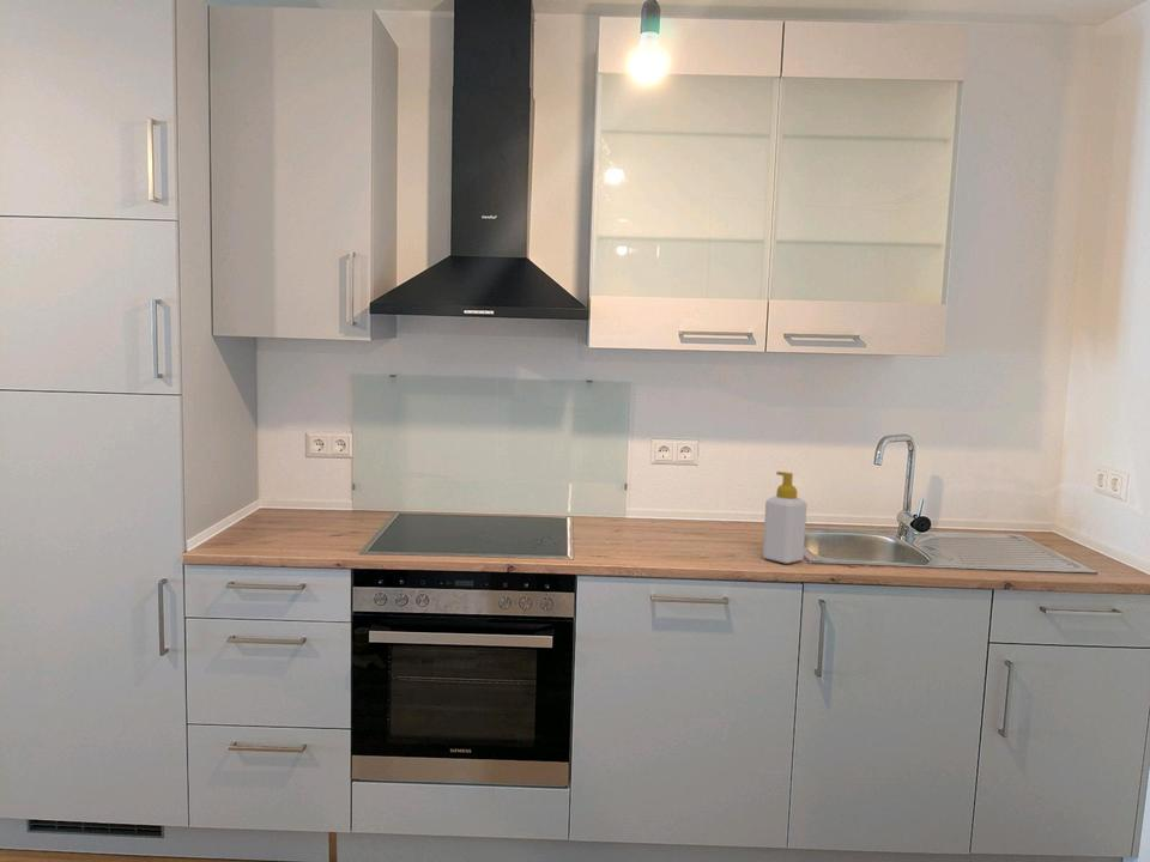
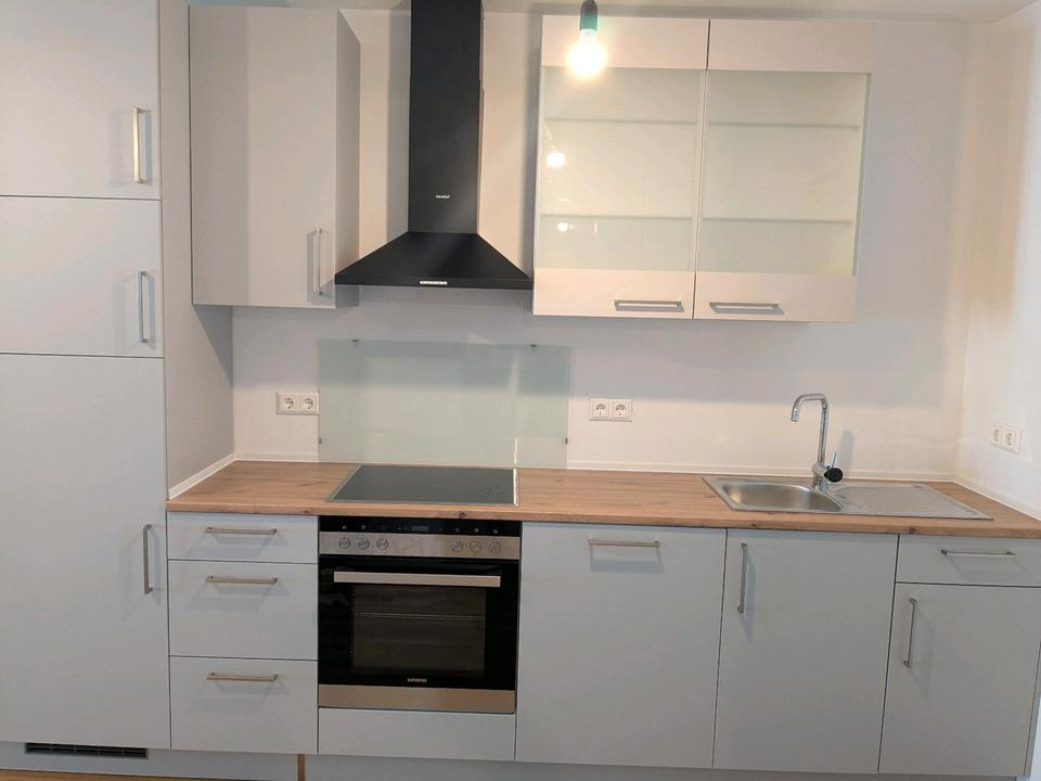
- soap bottle (785, 516)
